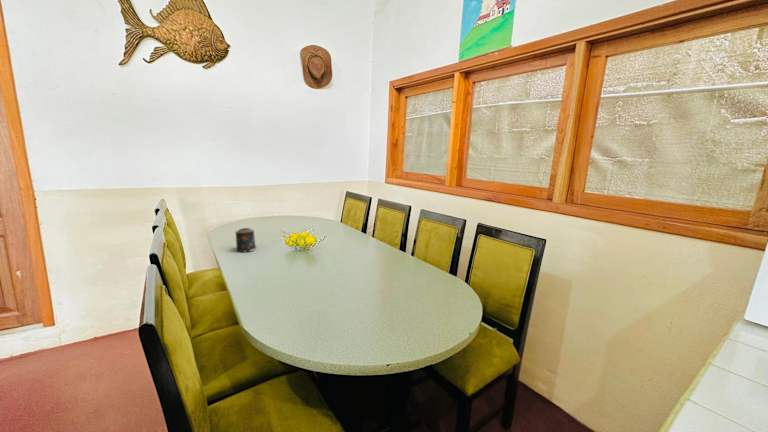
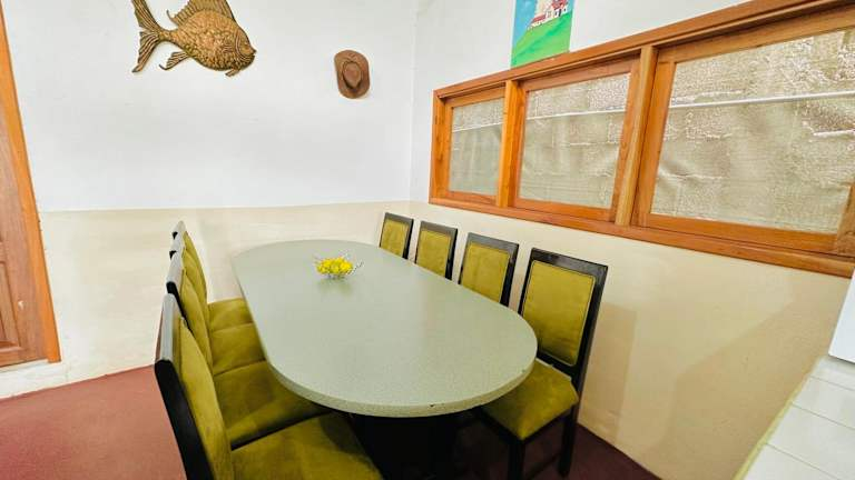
- candle (248, 238)
